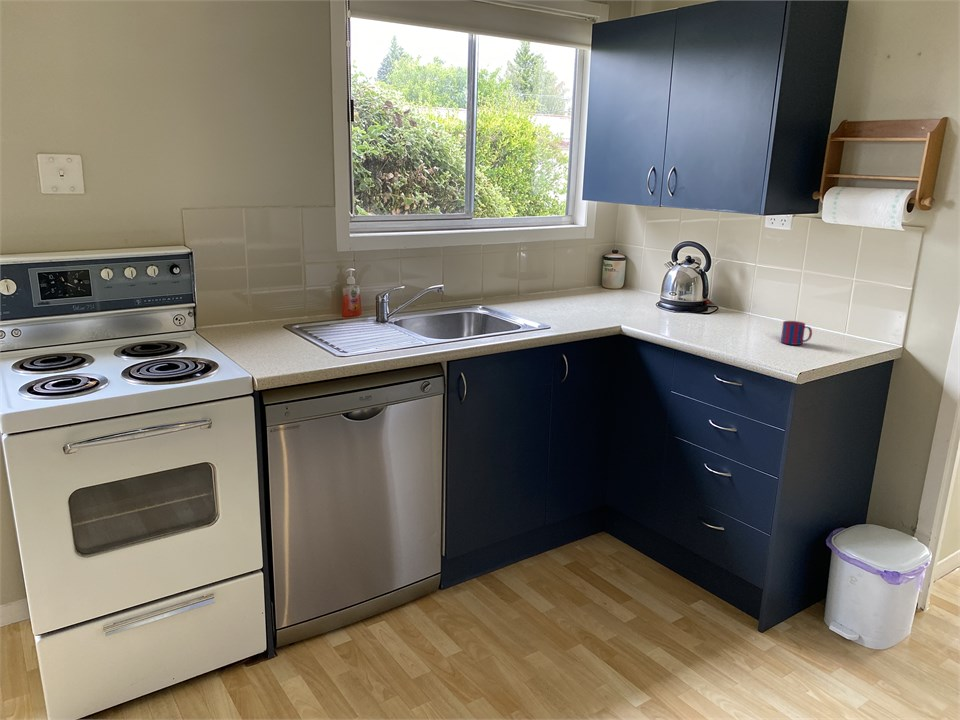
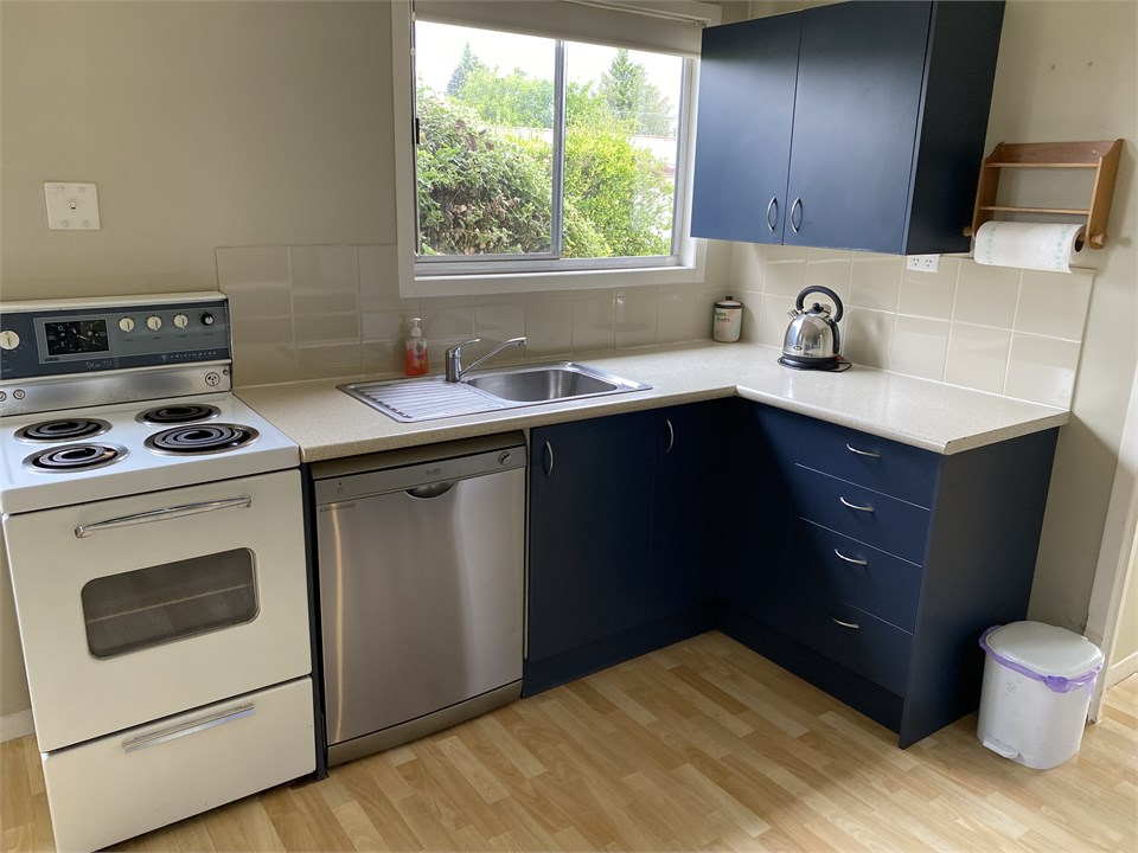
- mug (796, 333)
